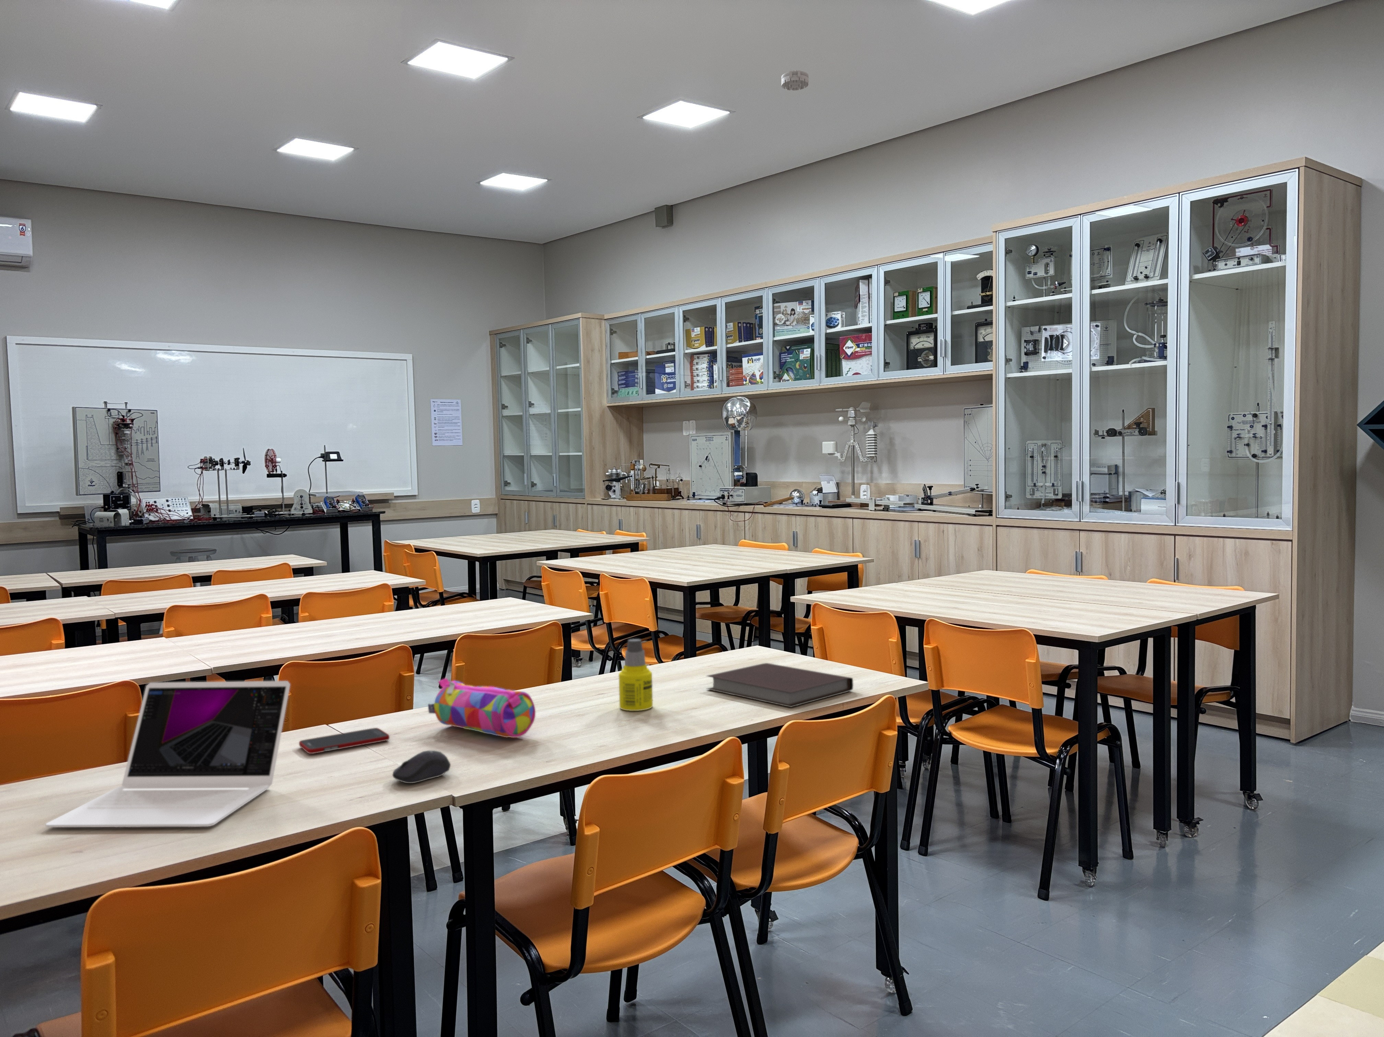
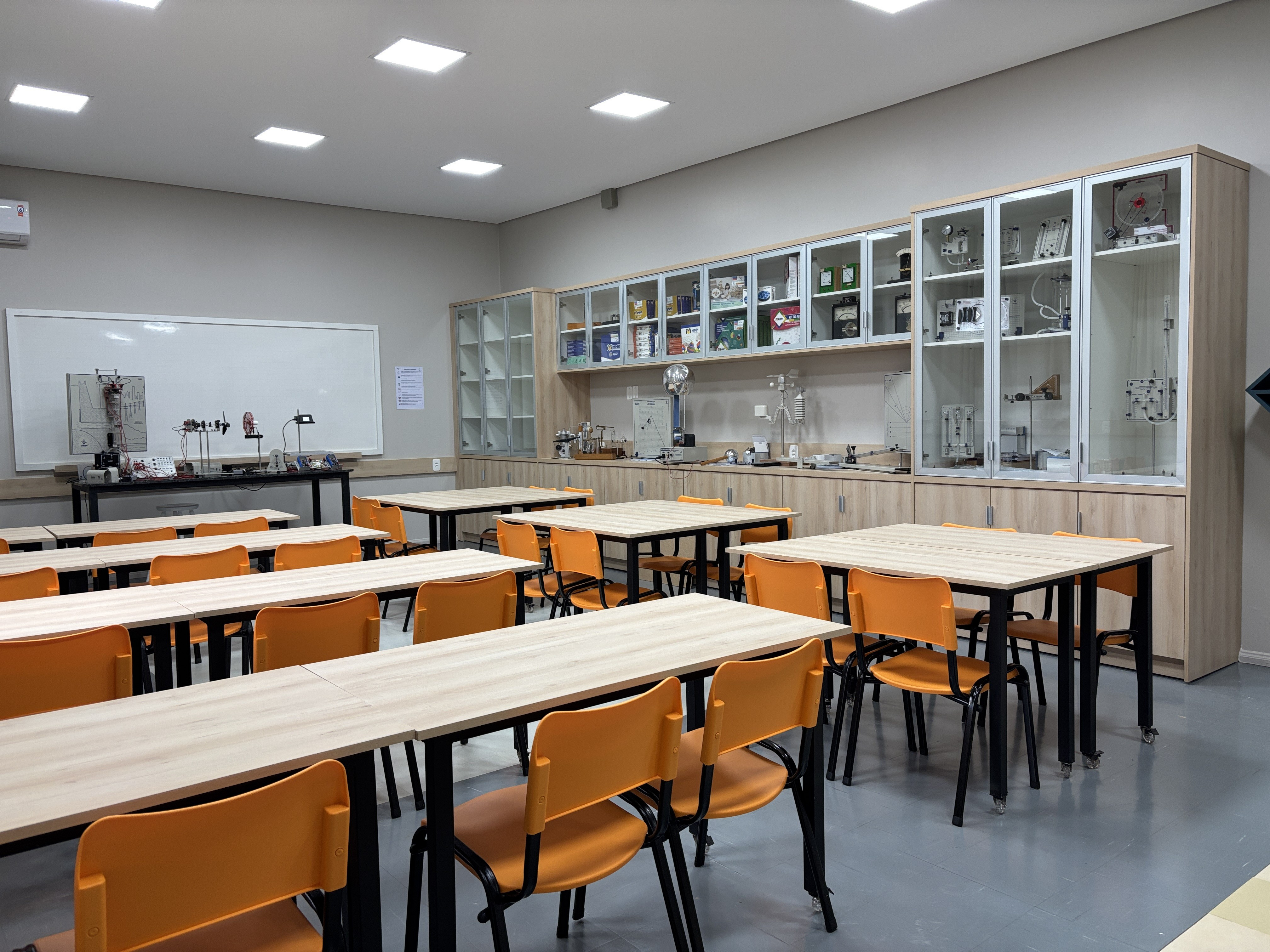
- laptop (177, 743)
- notebook (779, 683)
- pencil case (482, 708)
- bottle (635, 673)
- smoke detector (794, 80)
- cell phone (344, 741)
- computer mouse (422, 765)
